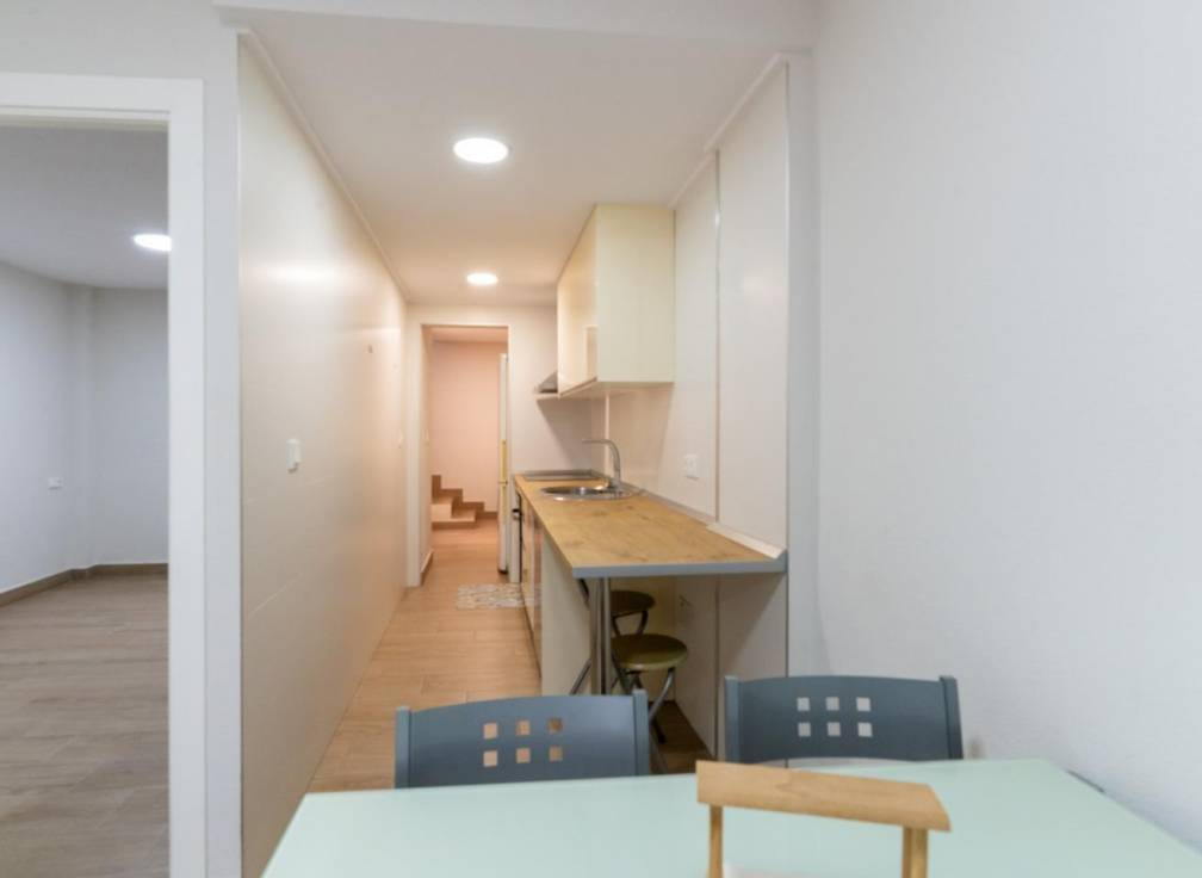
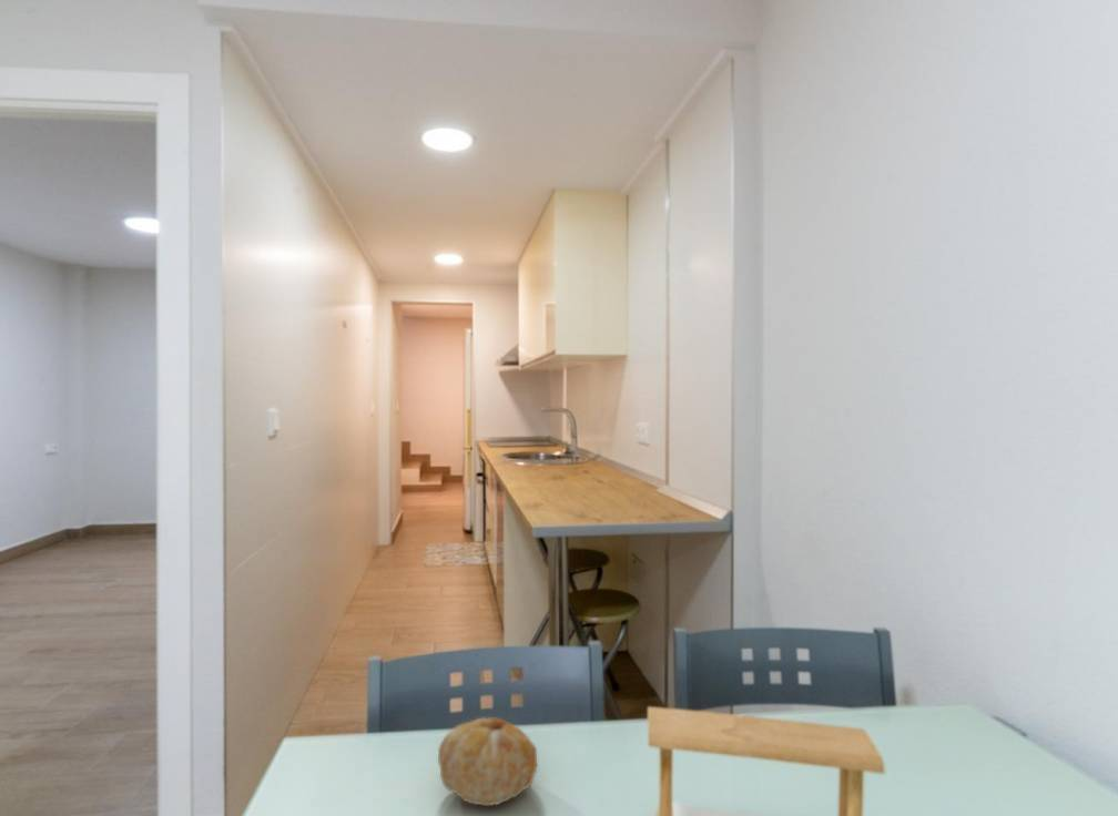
+ fruit (487, 756)
